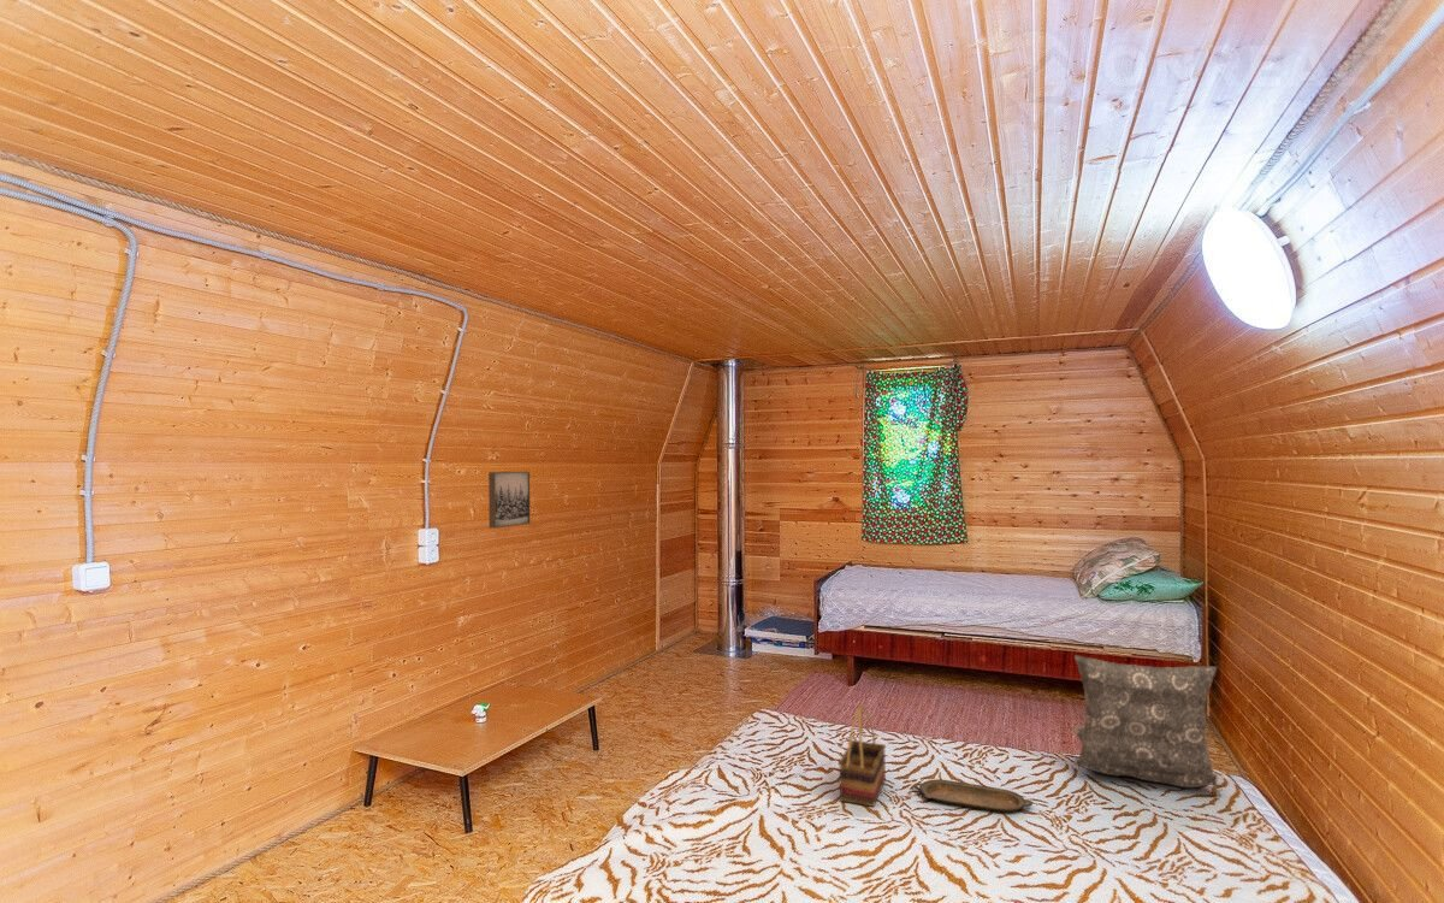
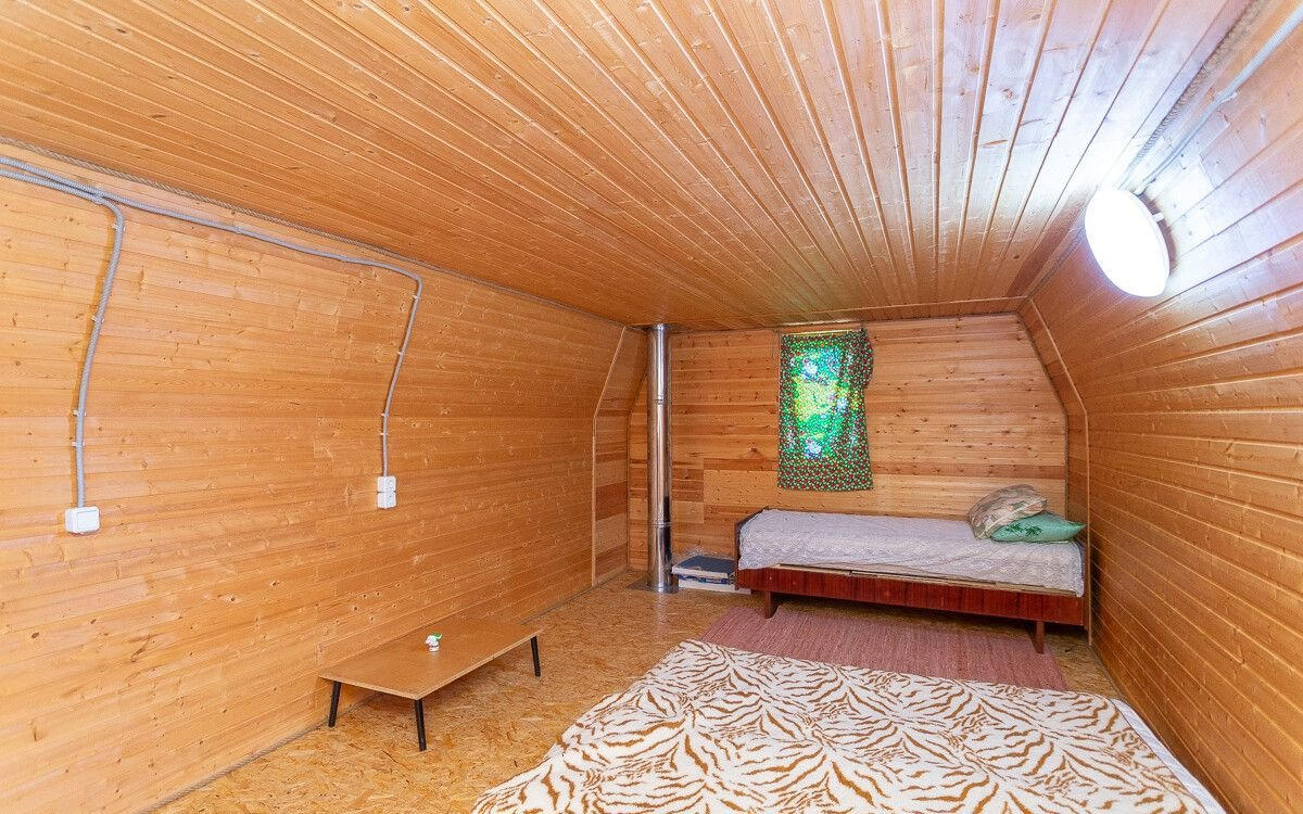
- serving tray (971, 796)
- seat cushion (1137, 708)
- woven basket (862, 748)
- wall art (509, 498)
